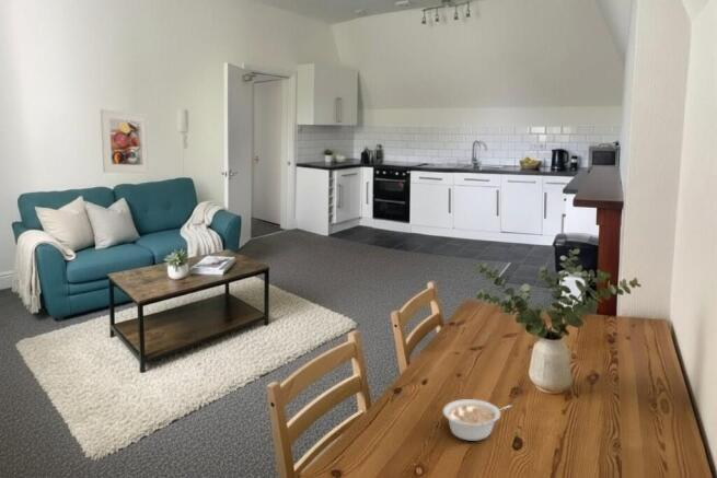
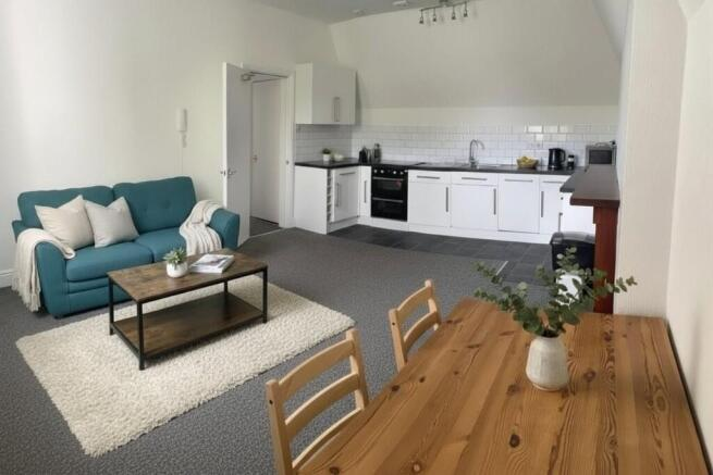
- legume (472, 418)
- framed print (126, 142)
